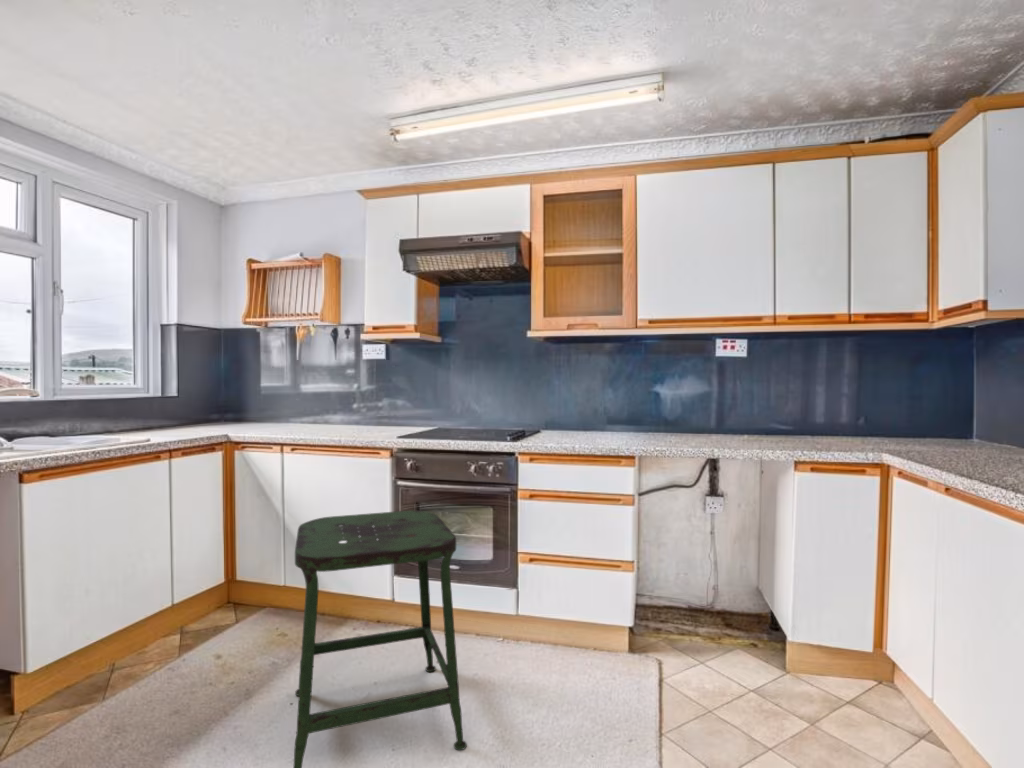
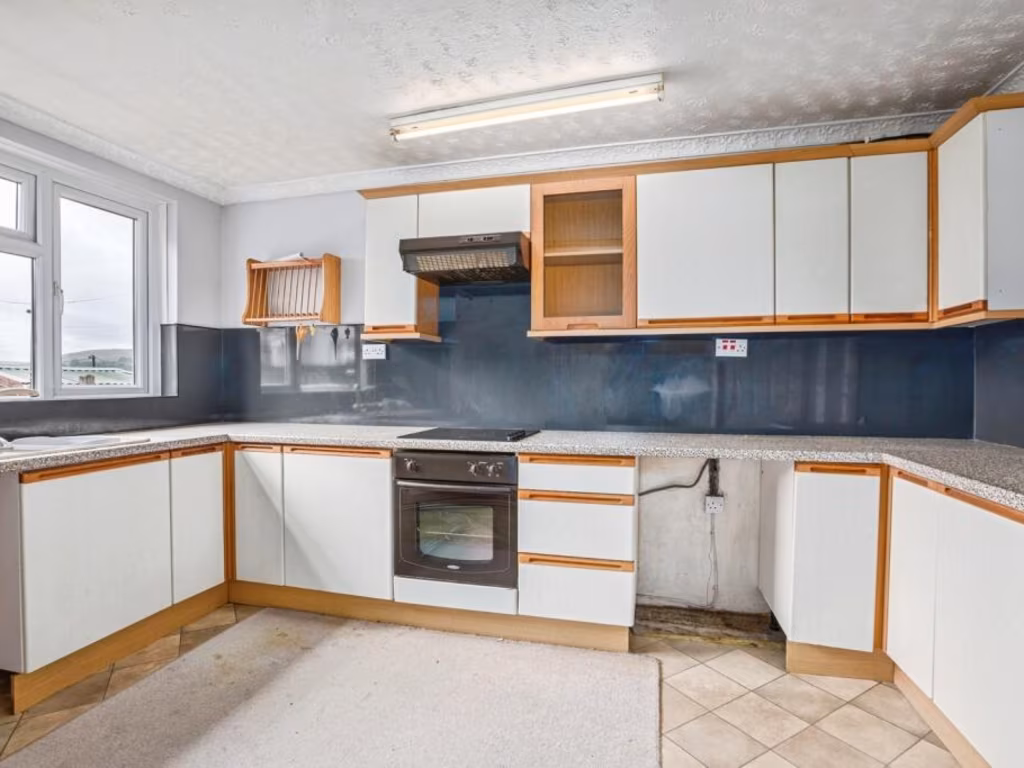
- stool (378, 633)
